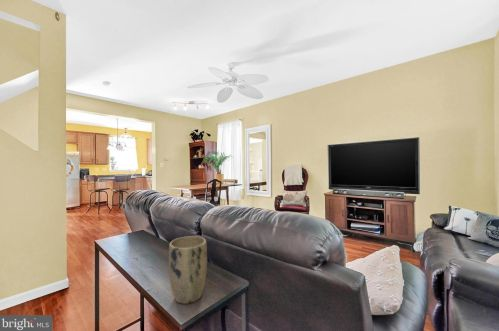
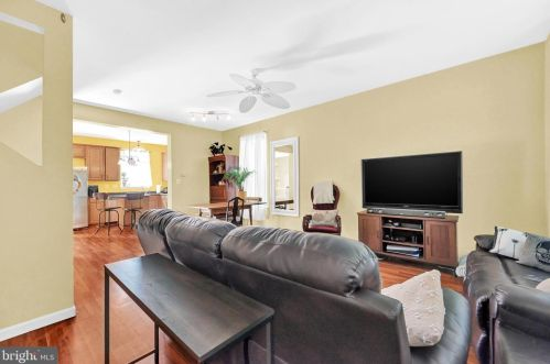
- plant pot (188, 268)
